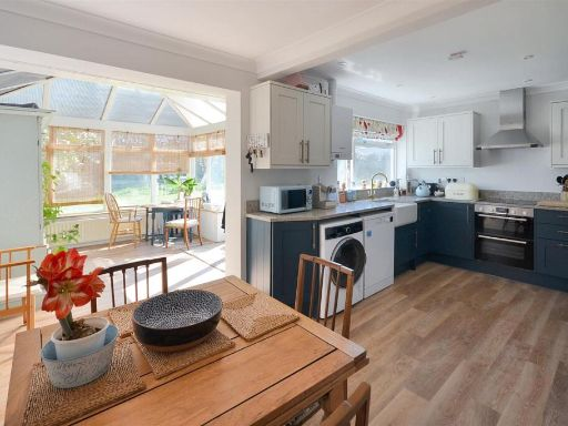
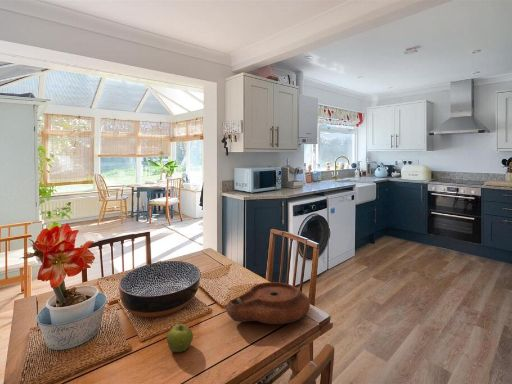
+ apple (180, 336)
+ plate (269, 301)
